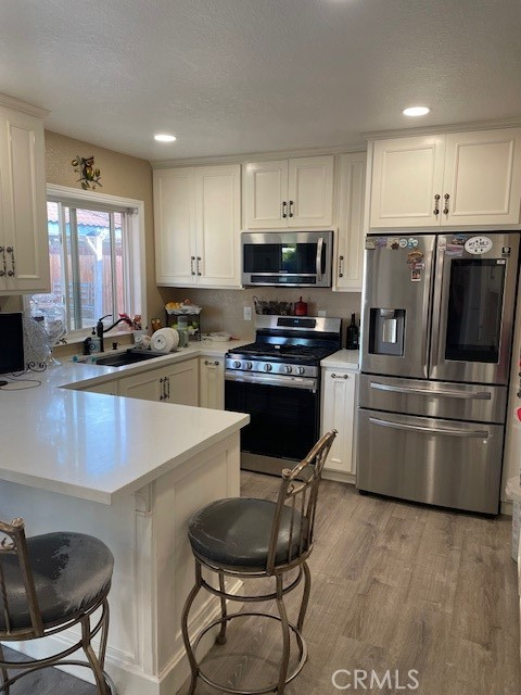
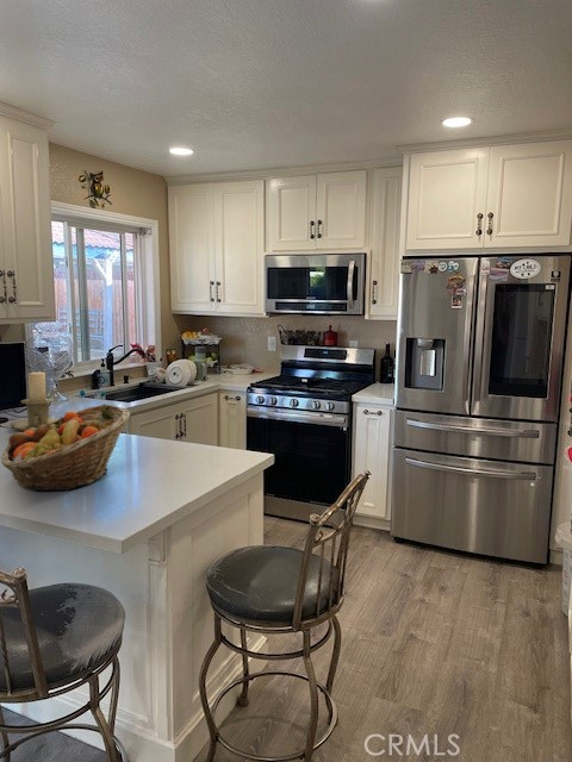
+ candle holder (37, 399)
+ fruit basket (67, 443)
